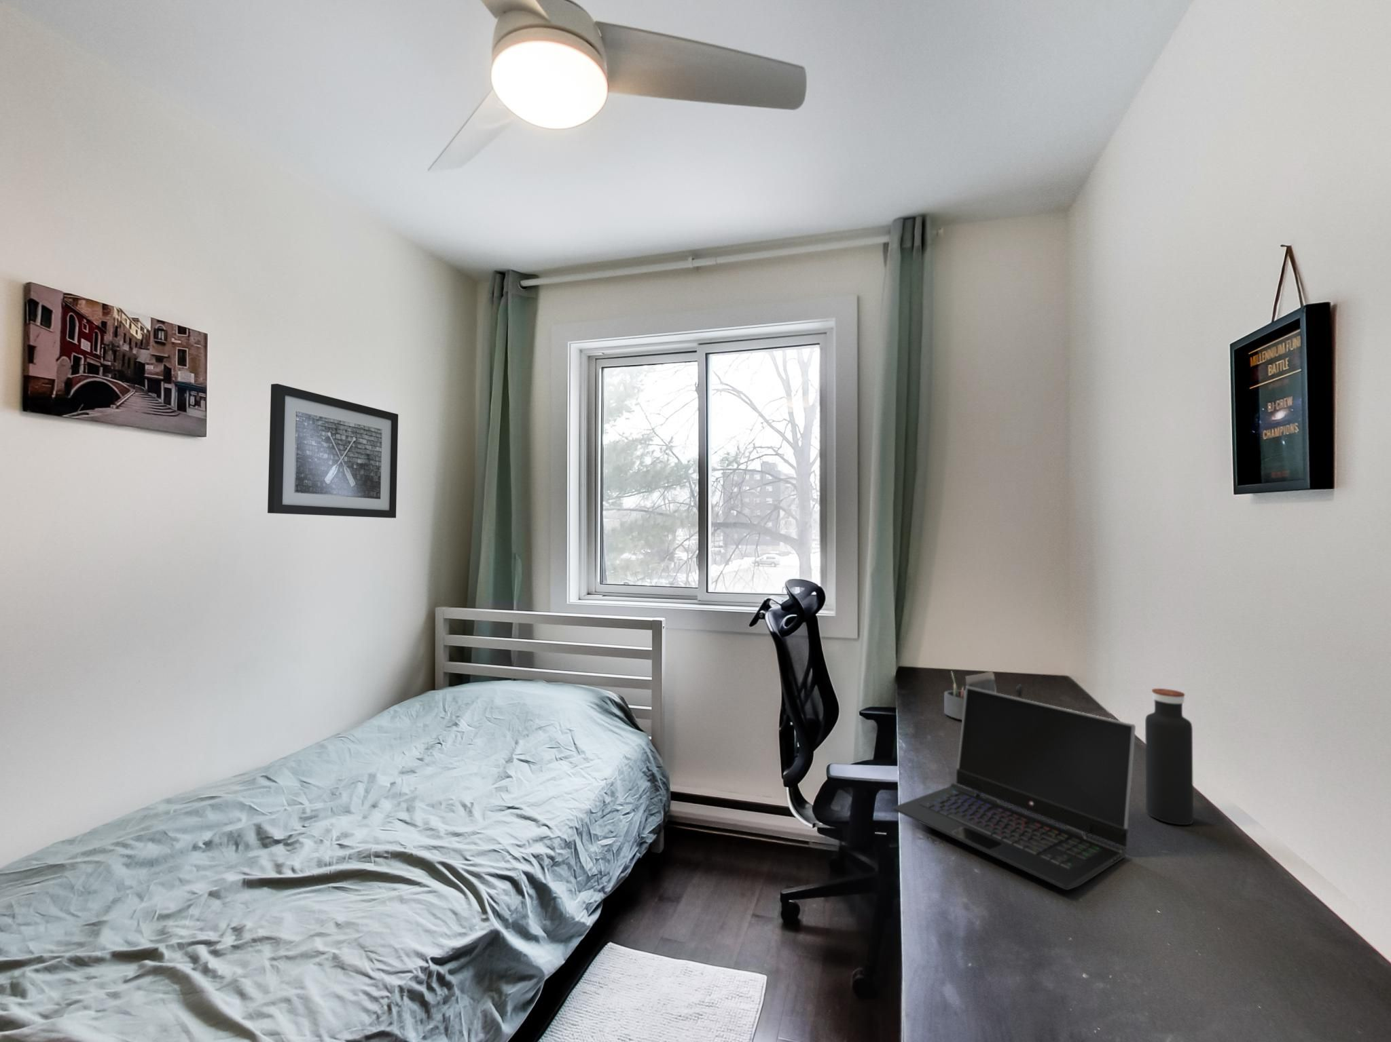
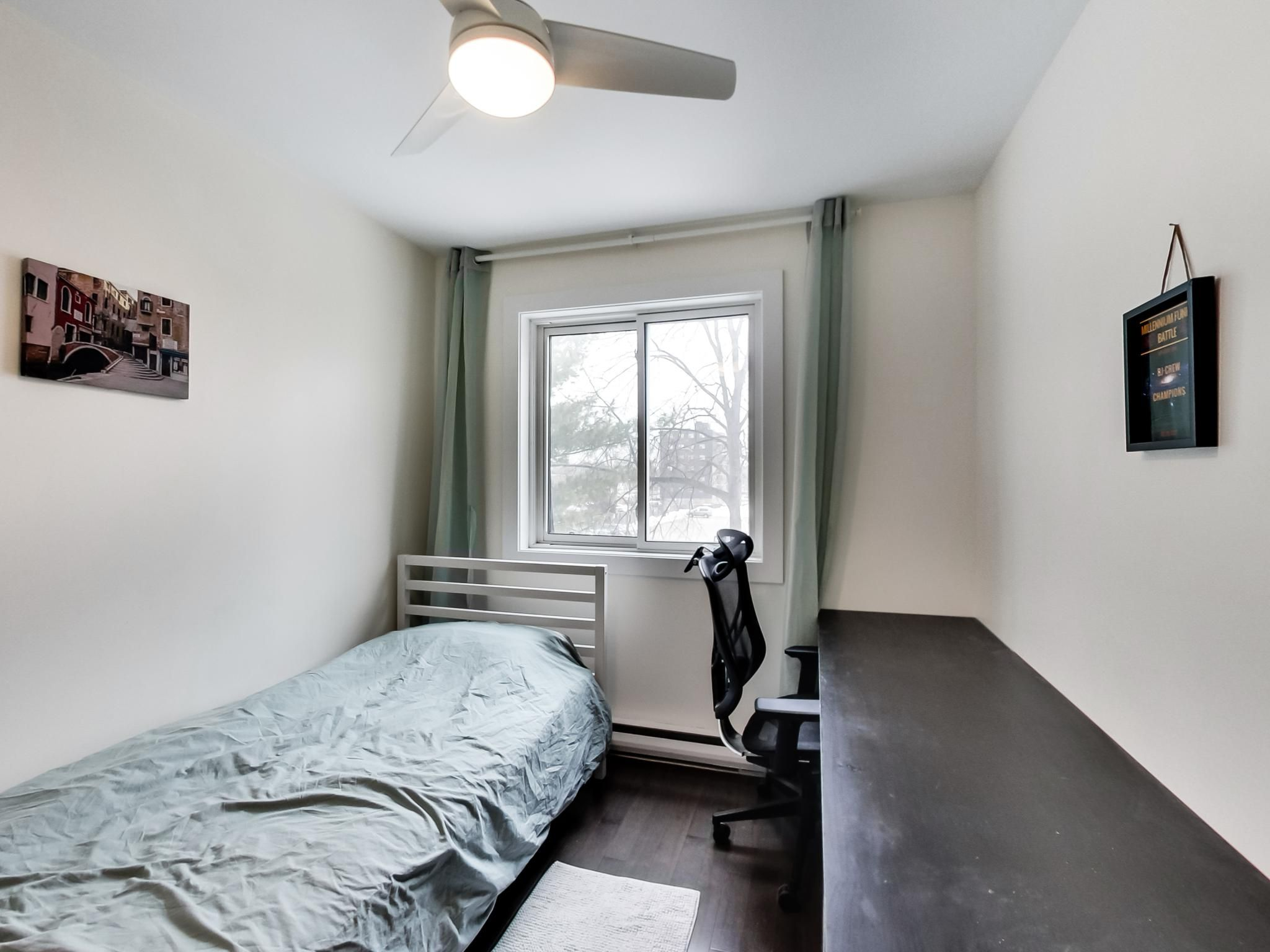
- laptop computer (1008, 772)
- wall art (340, 458)
- water bottle (1169, 754)
- desk organizer (996, 692)
